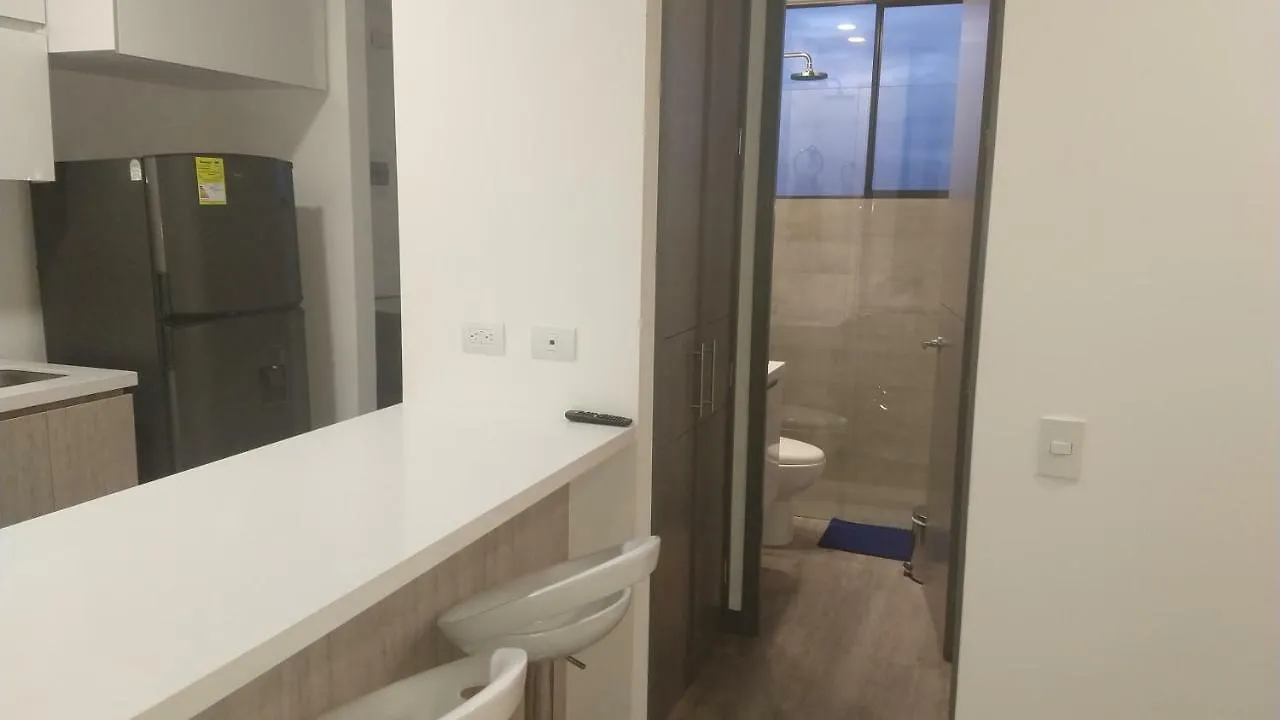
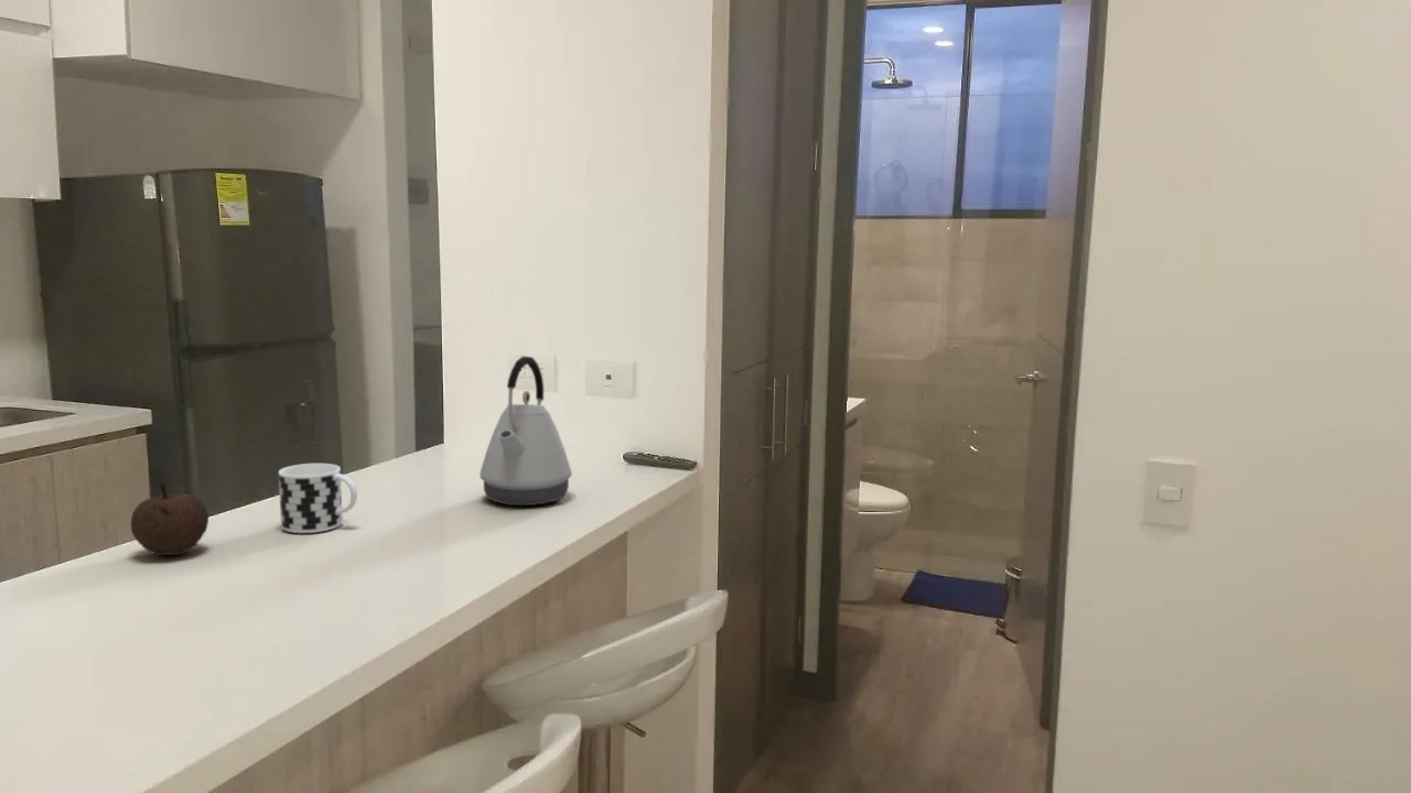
+ cup (320, 498)
+ fruit (170, 518)
+ kettle (524, 427)
